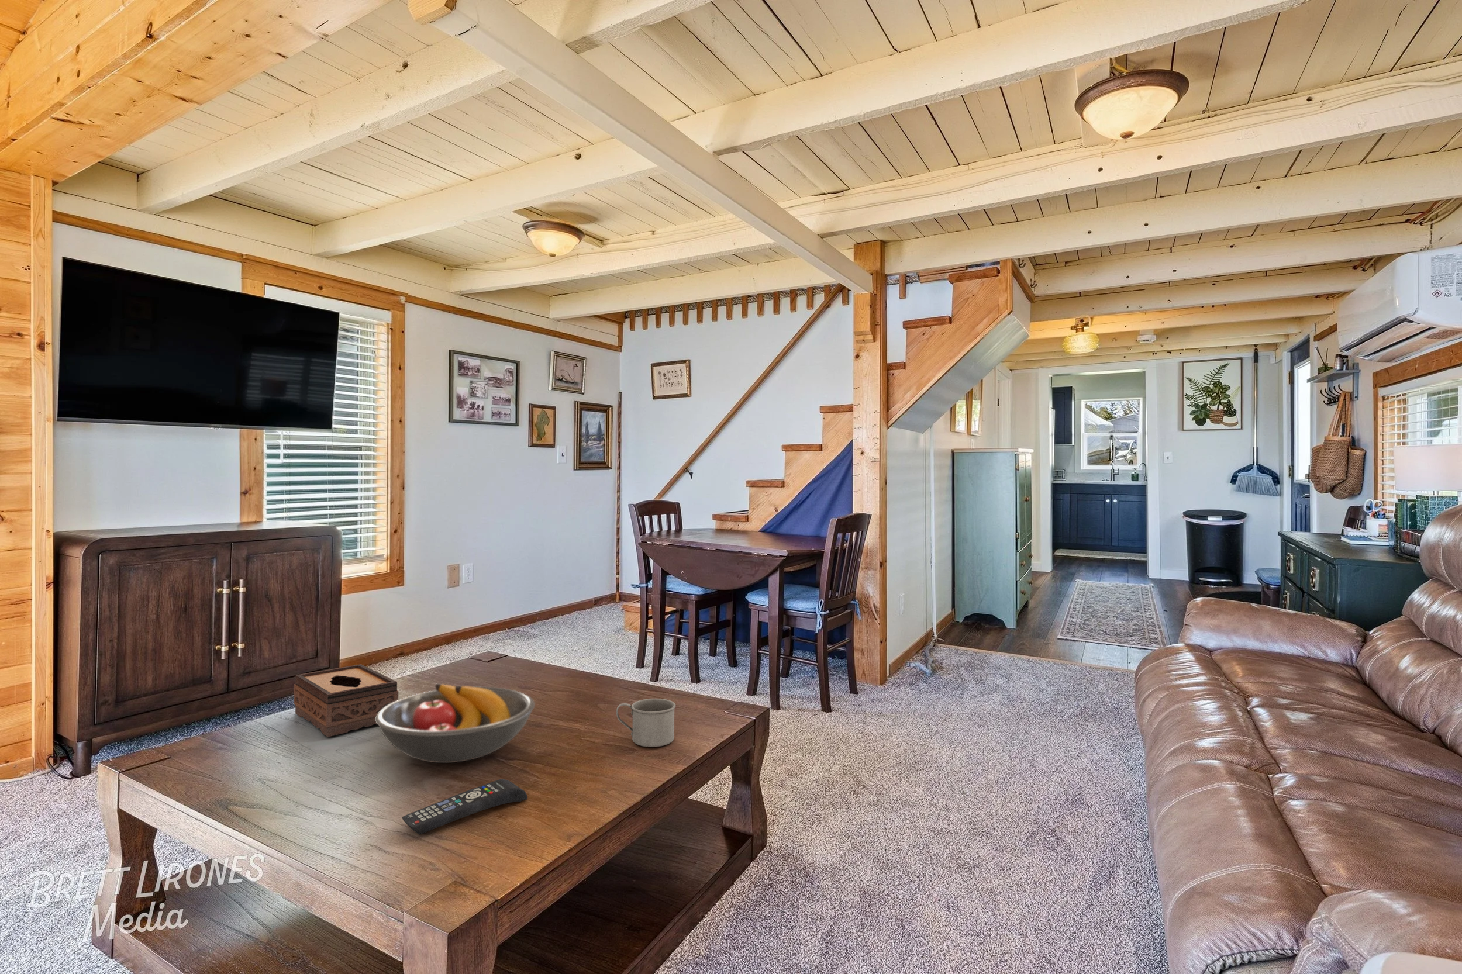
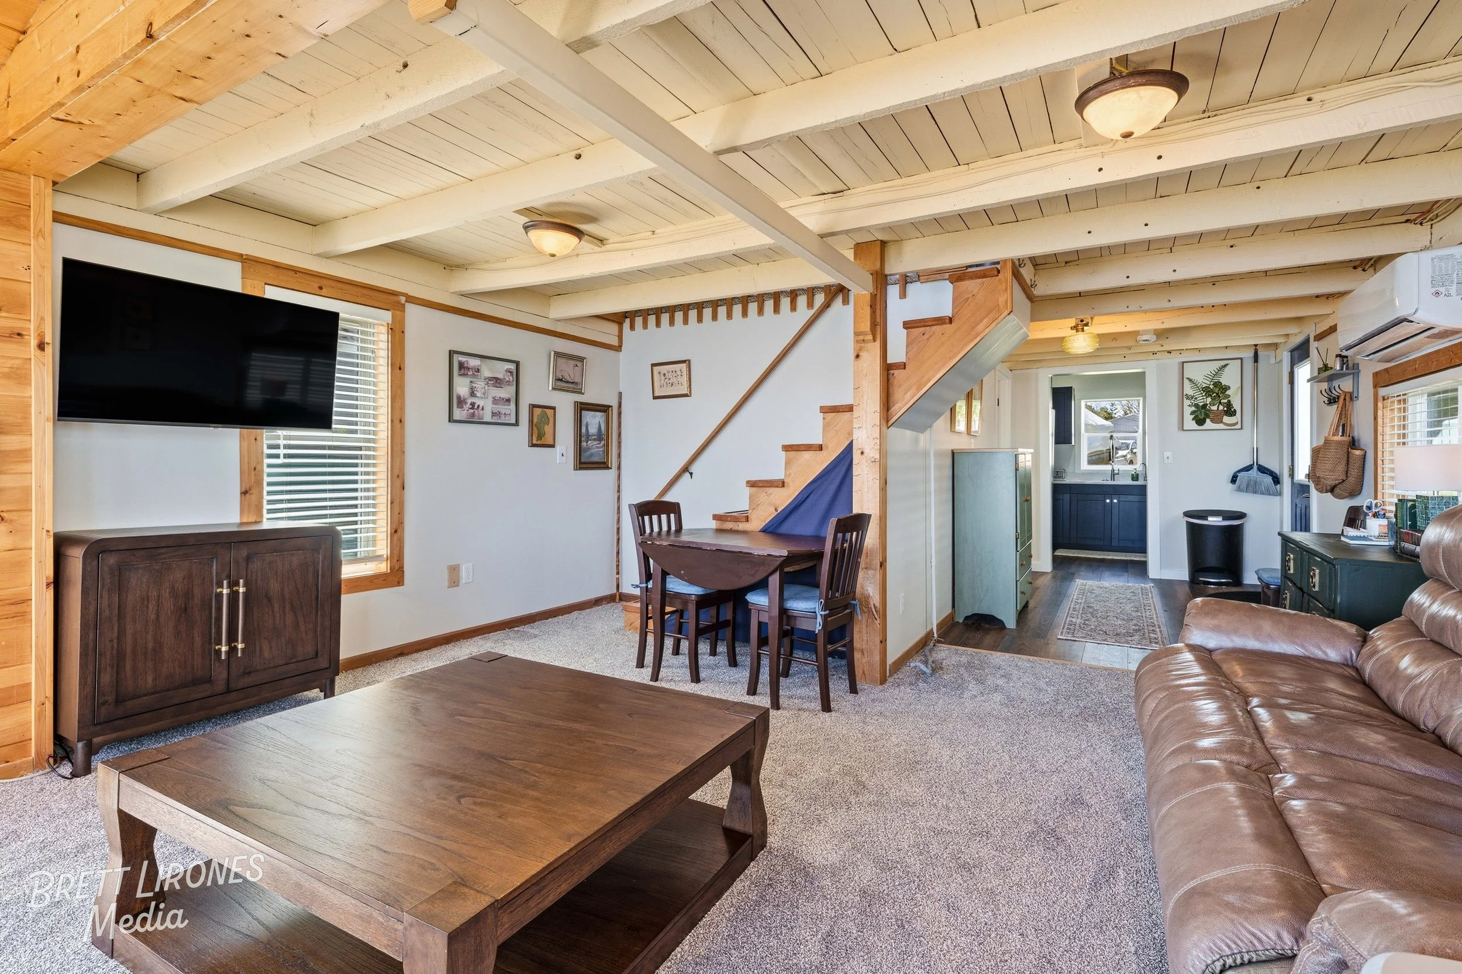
- remote control (467, 804)
- tissue box (345, 698)
- mug (649, 722)
- fruit bowl (458, 723)
